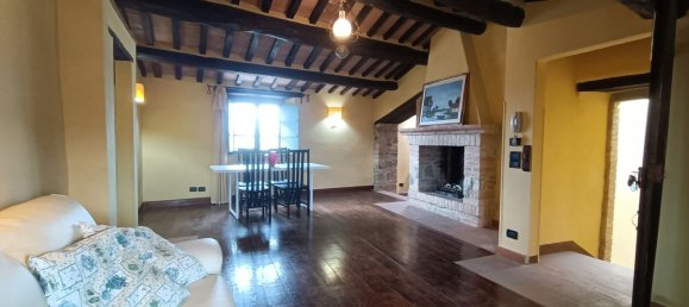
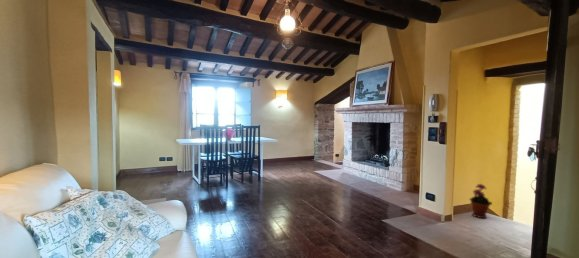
+ potted plant (479, 200)
